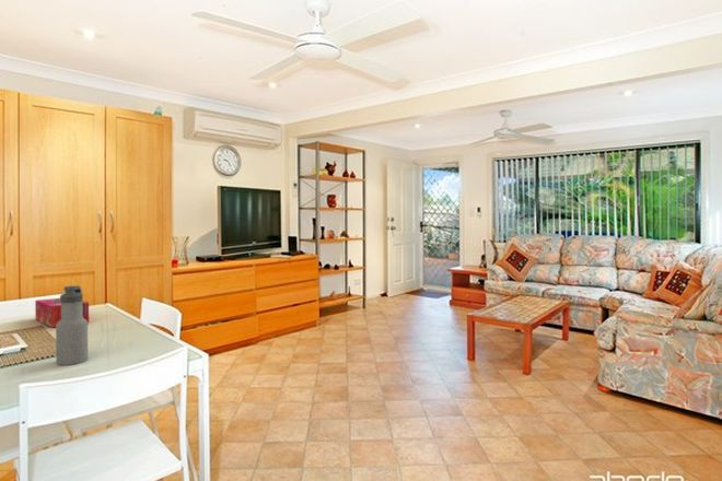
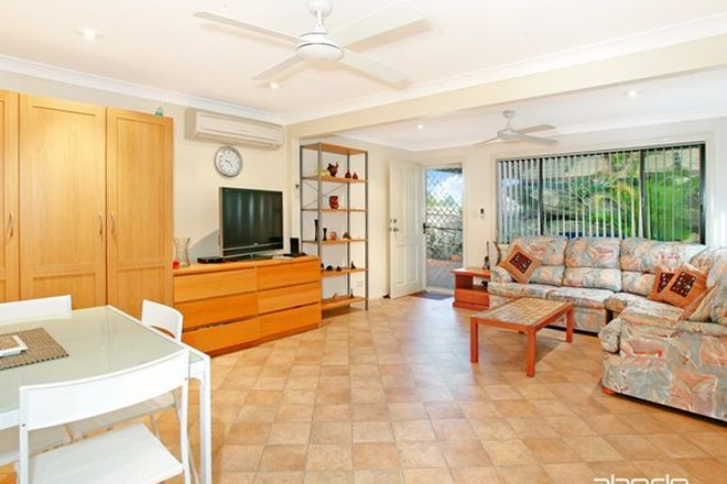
- tissue box (60, 310)
- water bottle (72, 324)
